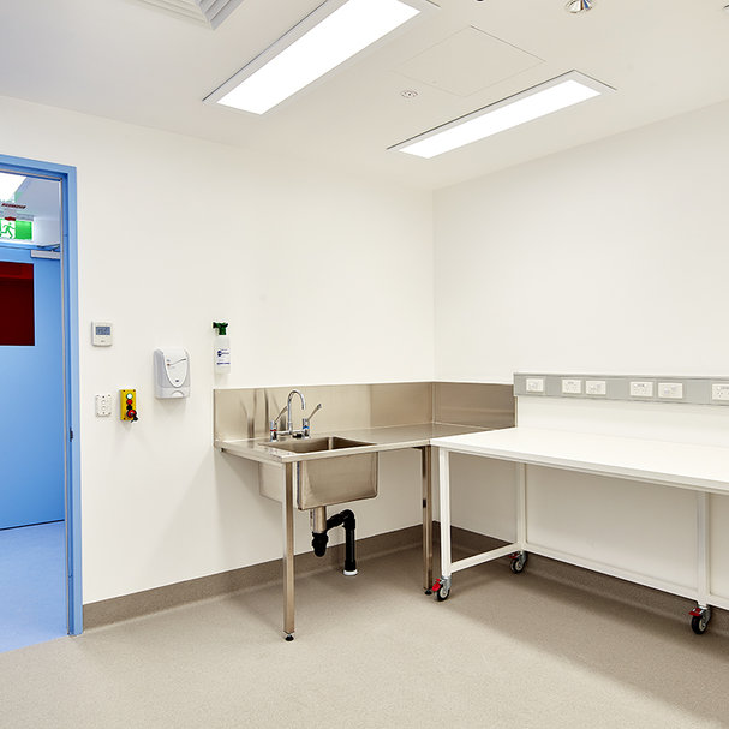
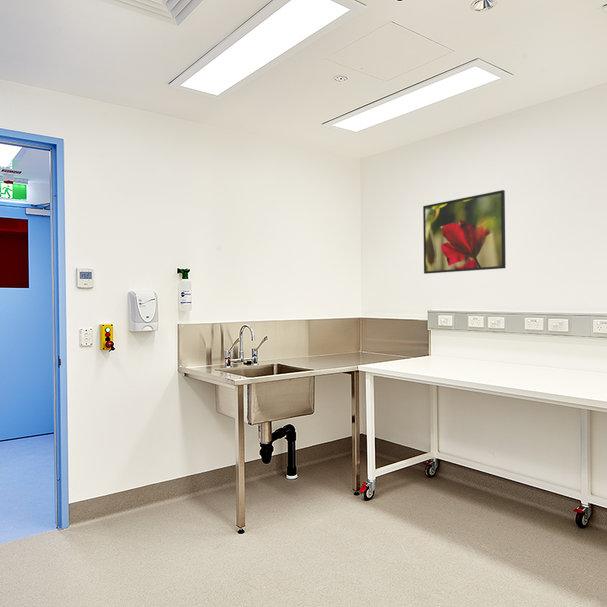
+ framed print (461, 234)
